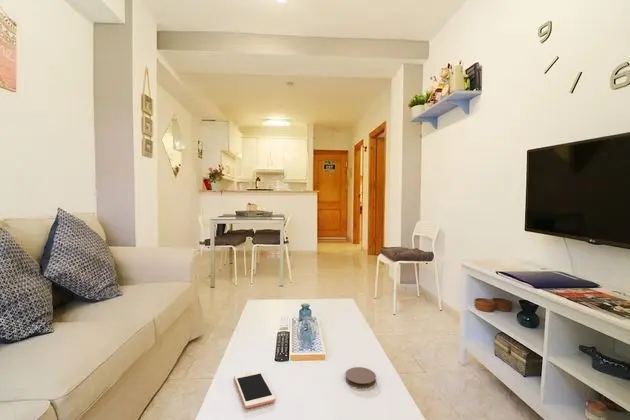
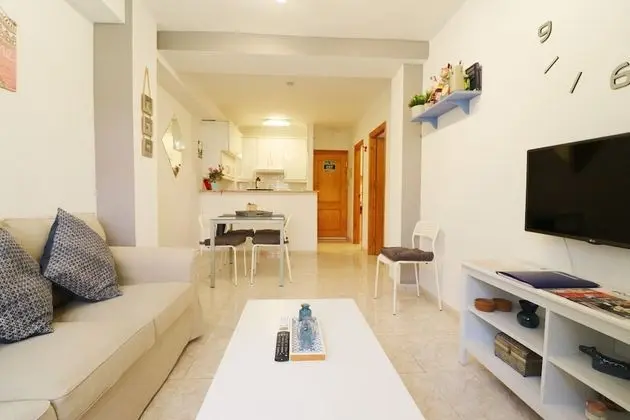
- coaster (360, 376)
- cell phone (253, 387)
